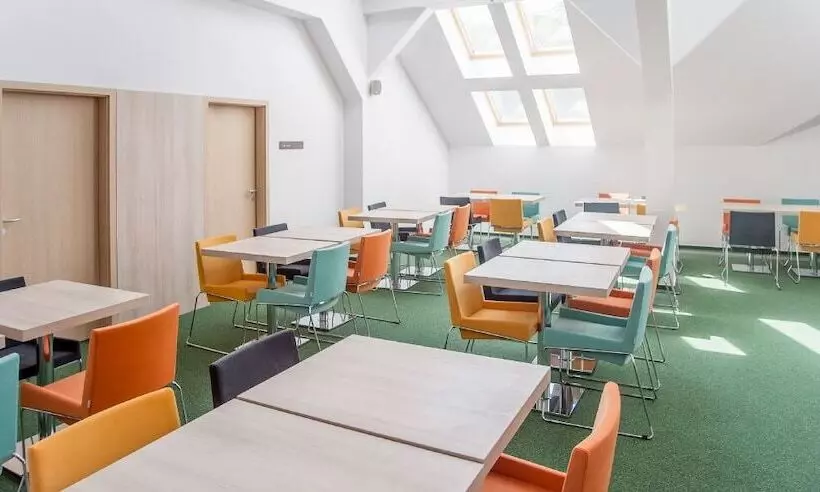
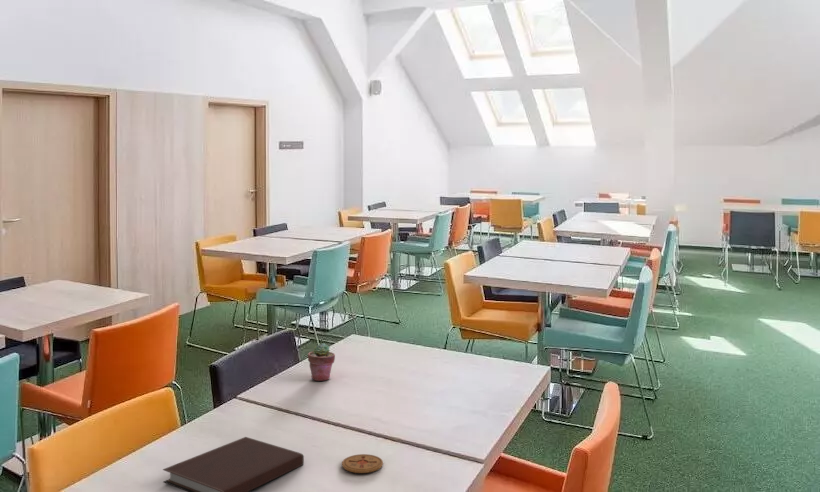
+ notebook (235, 467)
+ coaster (362, 463)
+ potted succulent (321, 361)
